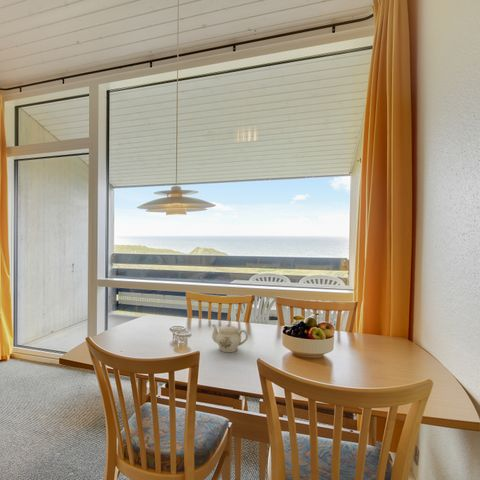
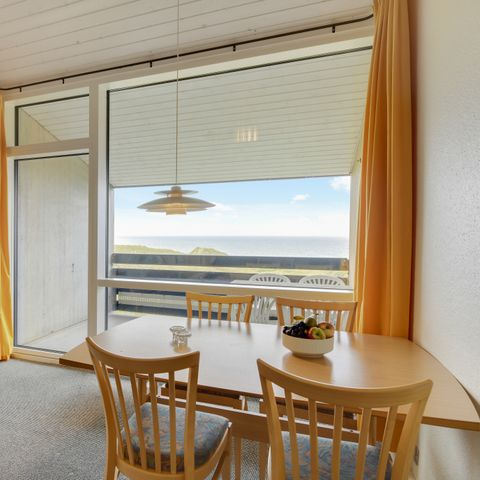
- teapot (229, 336)
